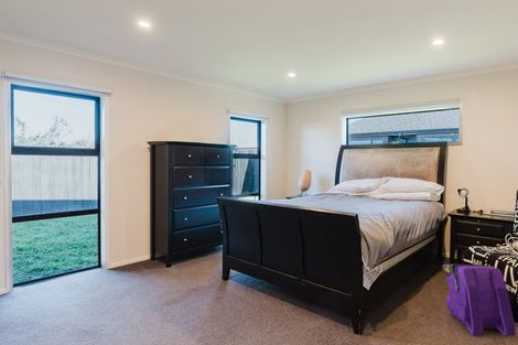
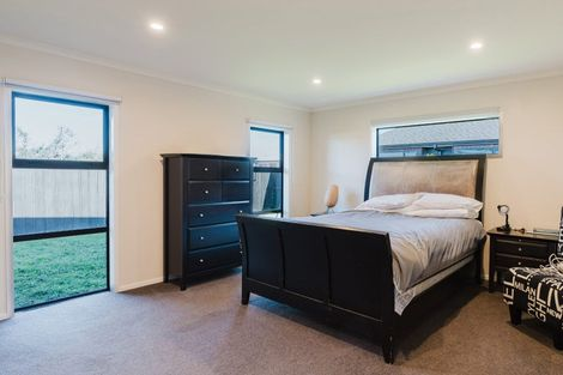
- backpack (476, 293)
